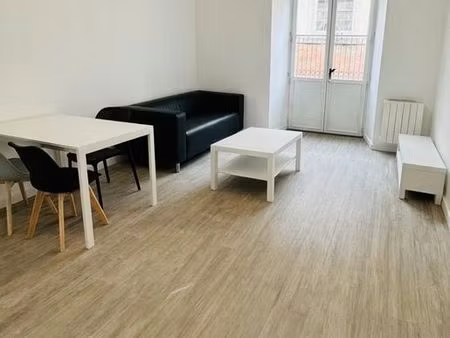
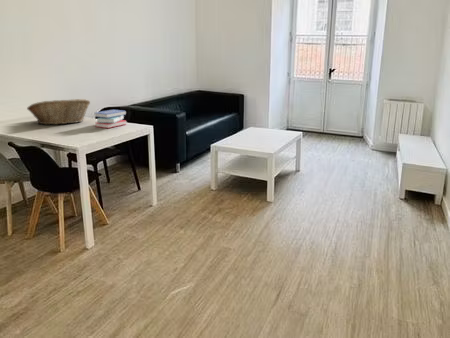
+ fruit basket (60, 110)
+ book (111, 118)
